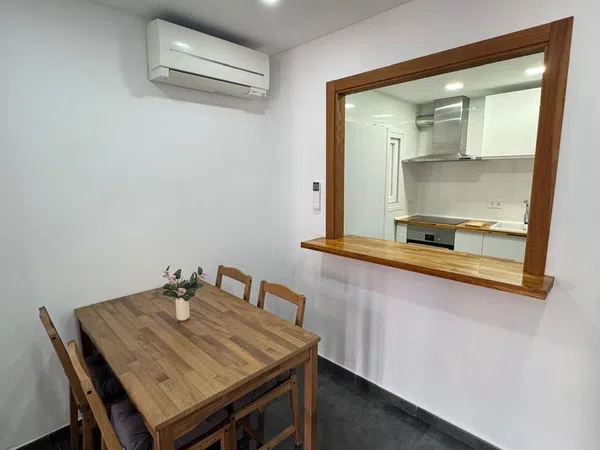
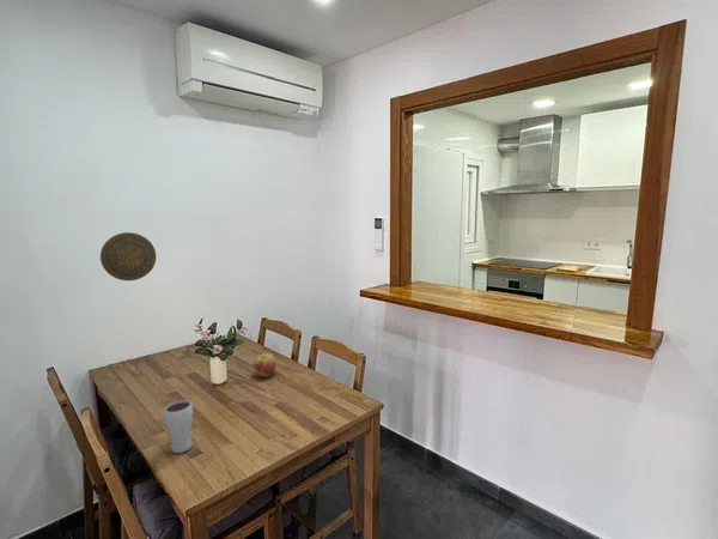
+ apple (264, 365)
+ decorative plate (129, 256)
+ drinking glass (180, 426)
